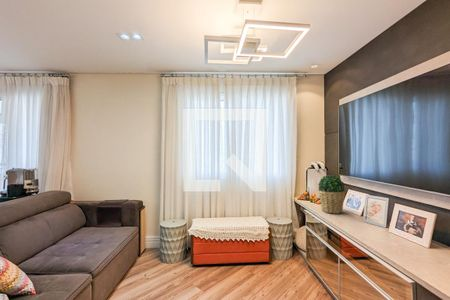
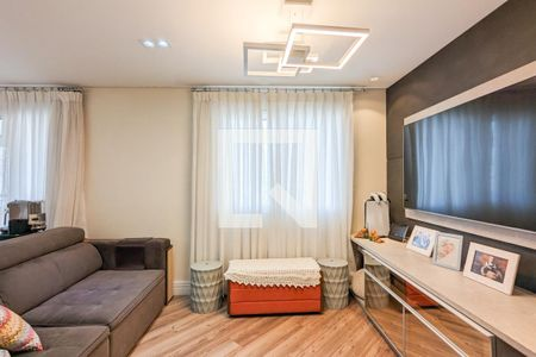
- potted plant (331, 193)
